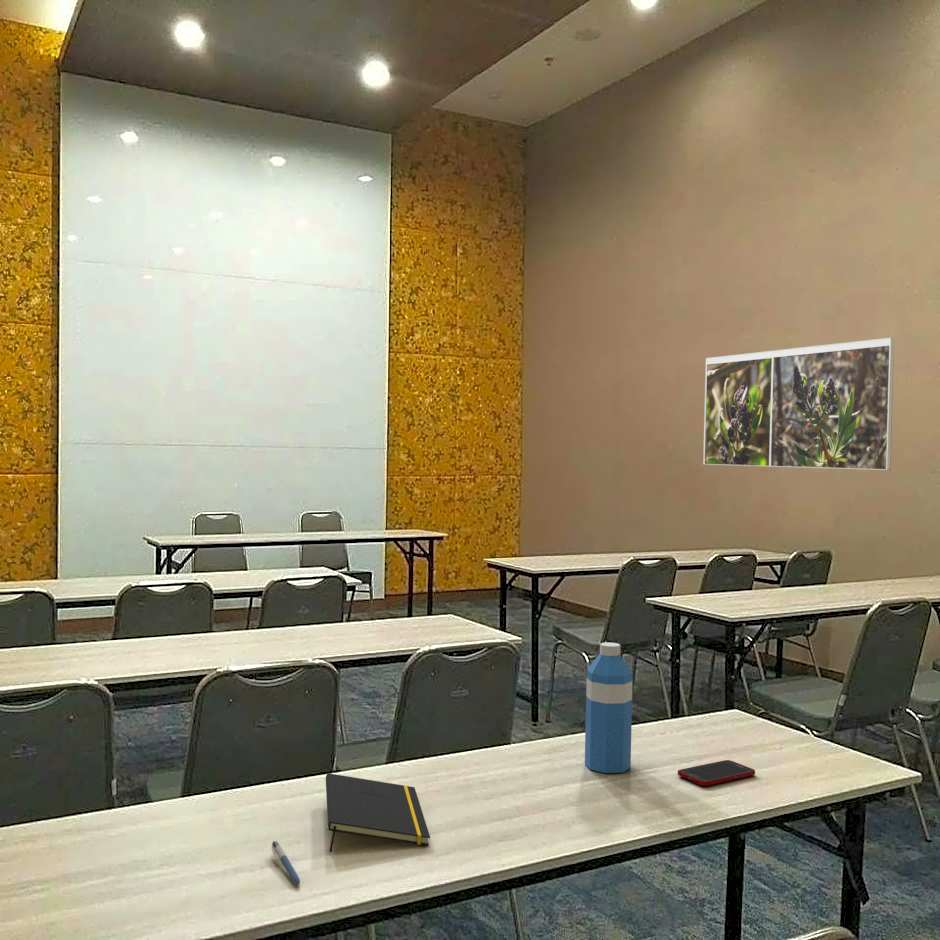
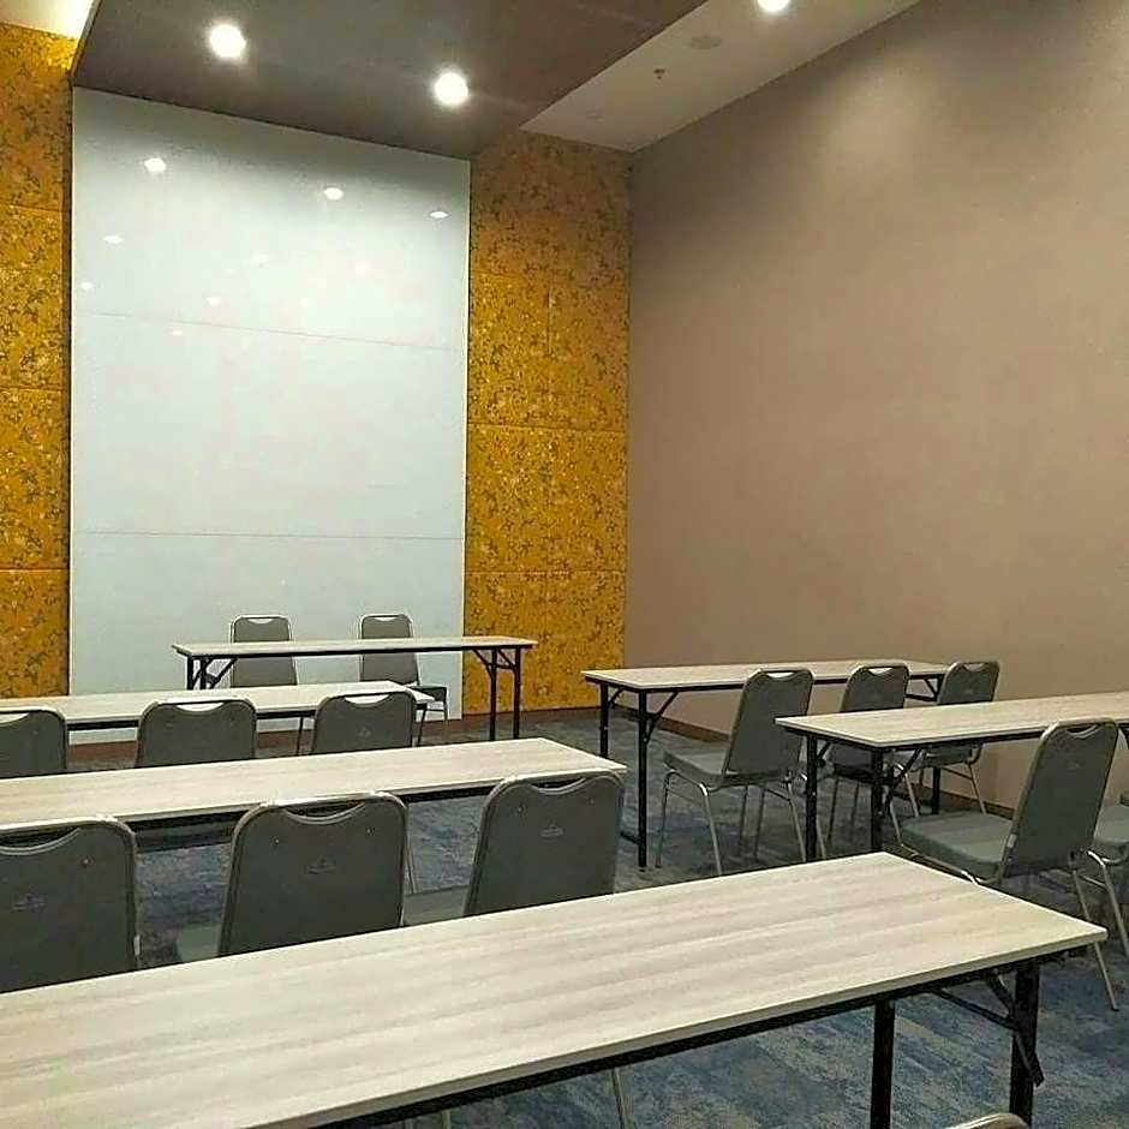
- pen (284, 862)
- water bottle (608, 705)
- notepad (374, 807)
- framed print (788, 408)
- cell phone (716, 772)
